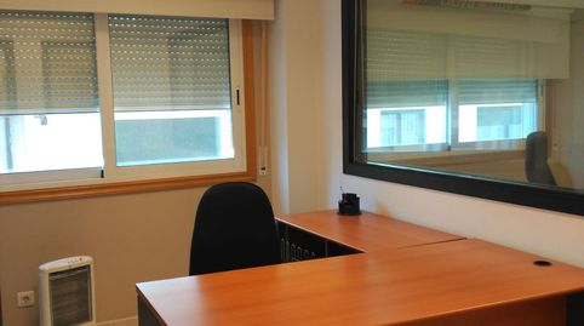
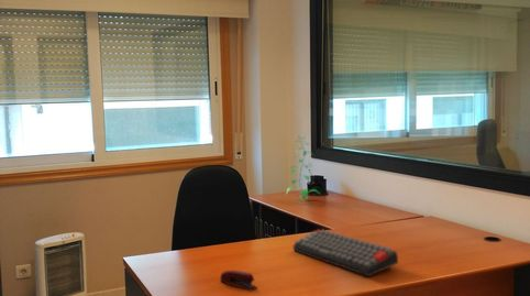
+ stapler (238, 277)
+ plant (301, 167)
+ keyboard (342, 249)
